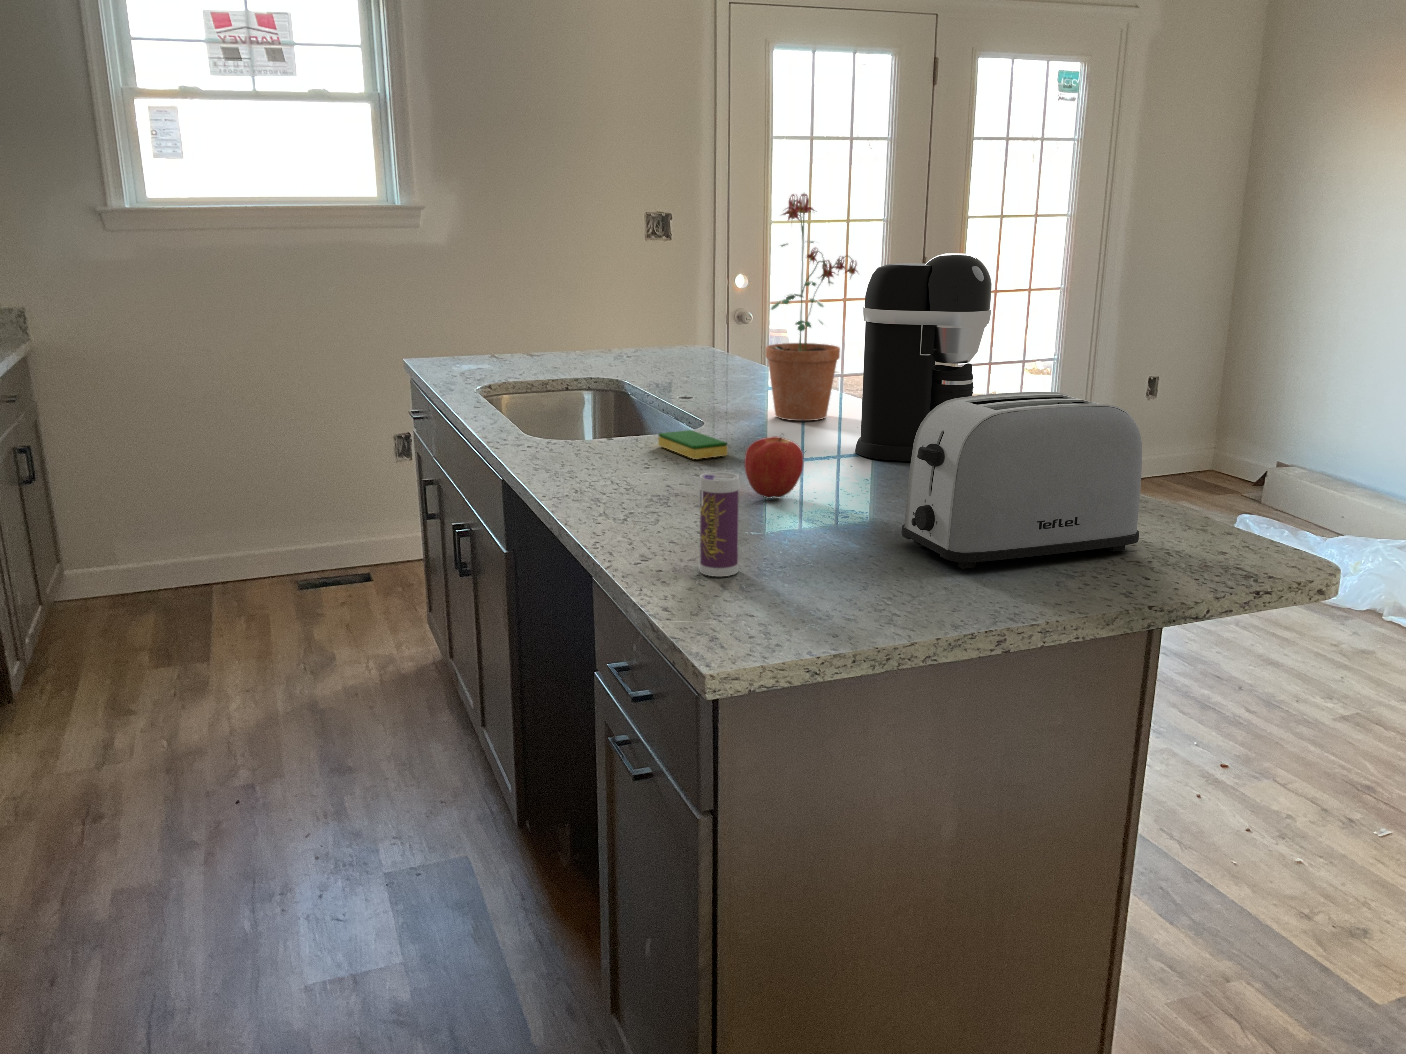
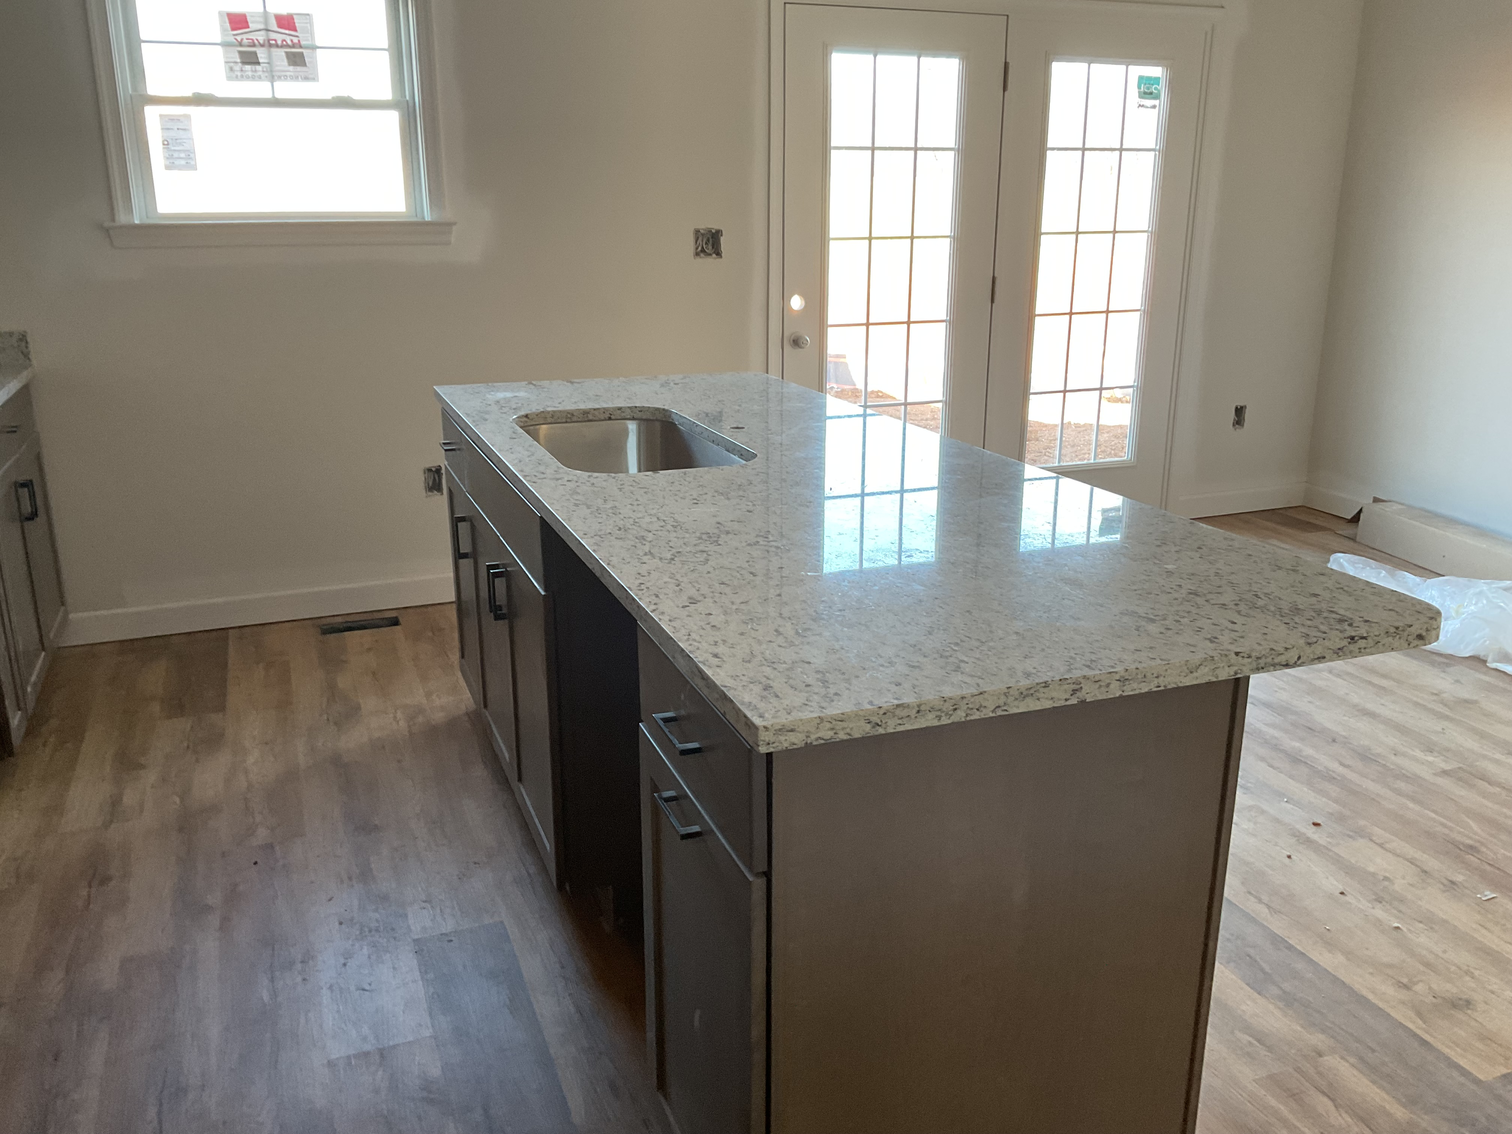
- coffee maker (923, 355)
- dish sponge (692, 444)
- potted plant (810, 308)
- toaster (1020, 474)
- beverage can (718, 524)
- apple (774, 465)
